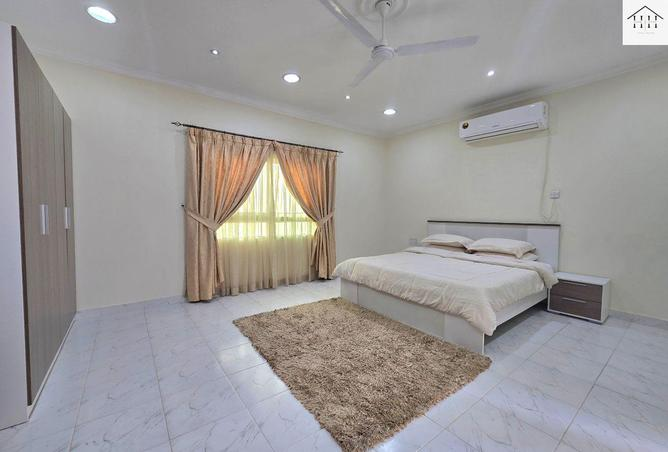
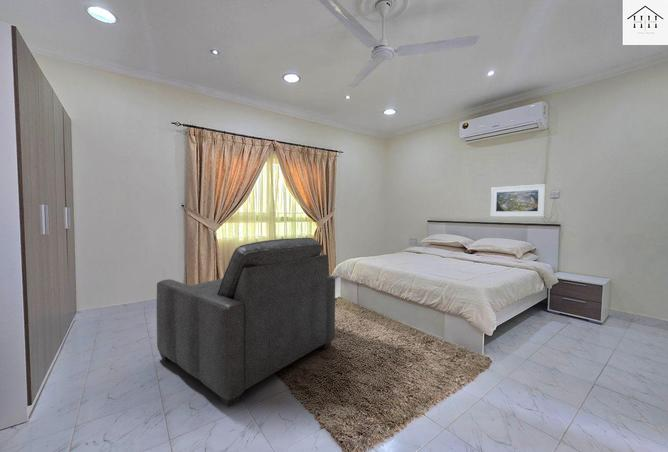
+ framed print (516, 201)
+ chair (250, 295)
